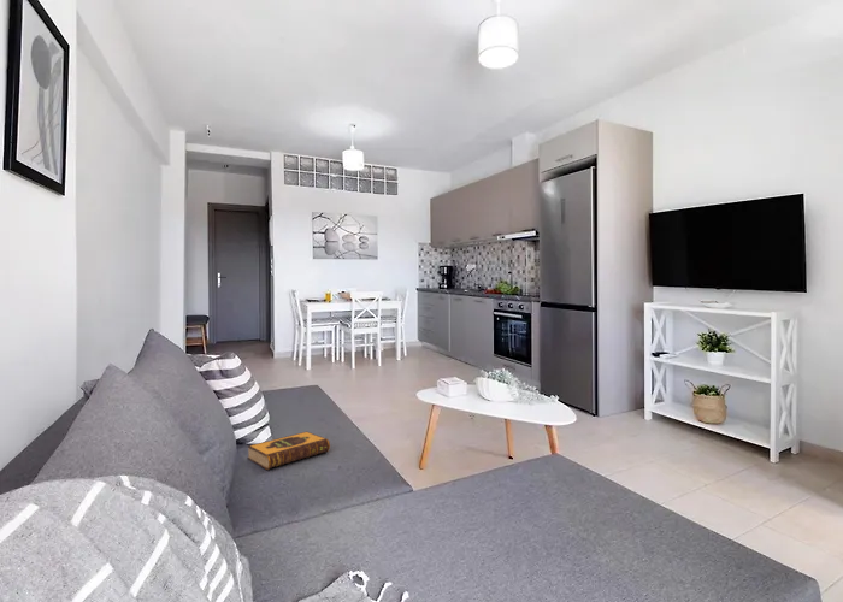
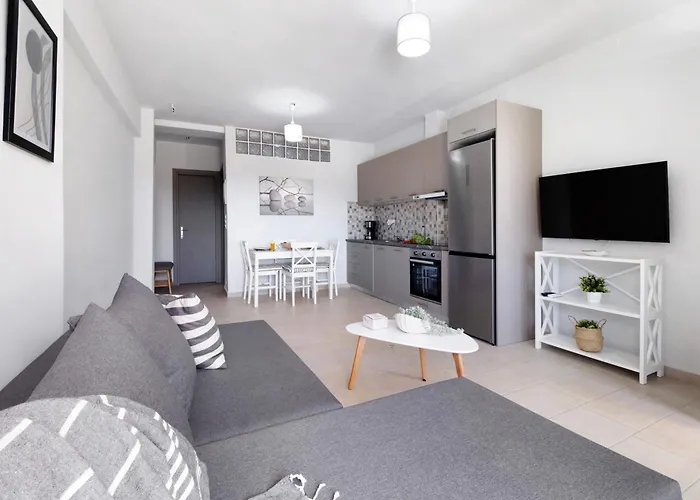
- hardback book (289, 448)
